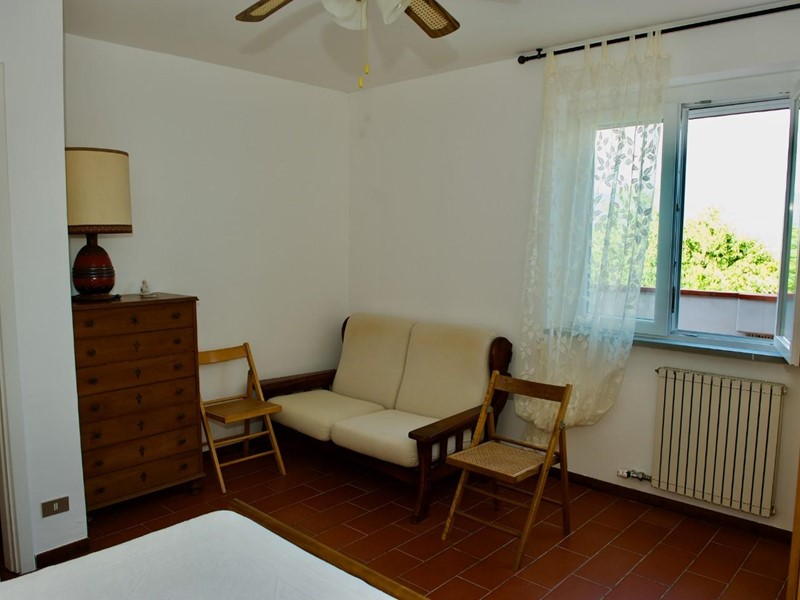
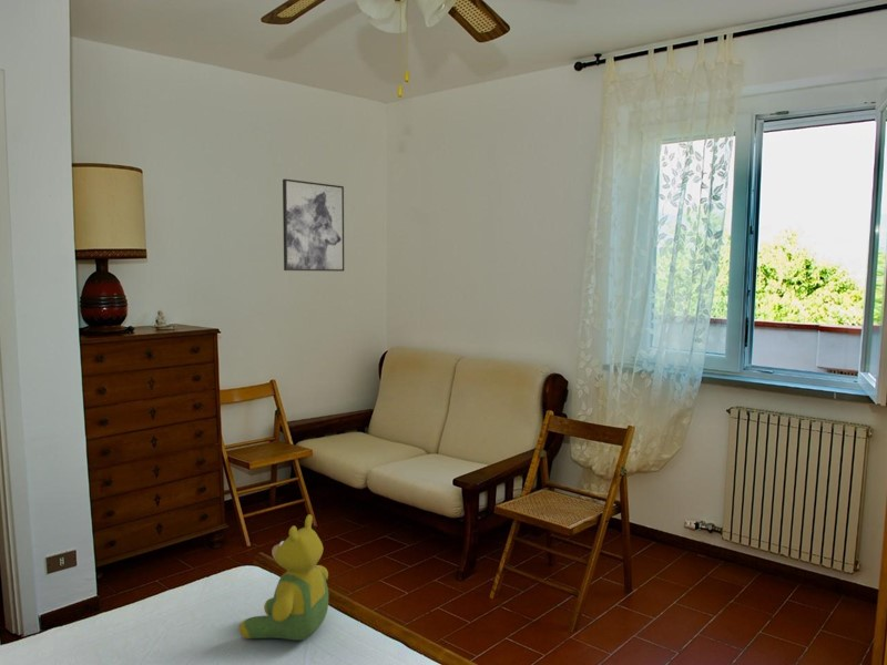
+ wall art (314, 226)
+ teddy bear (285, 575)
